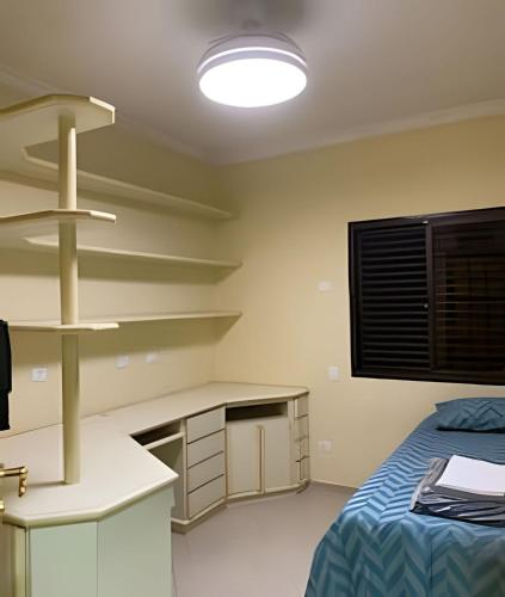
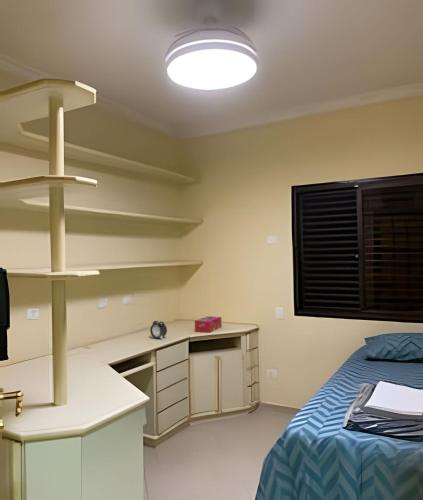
+ alarm clock (158, 329)
+ tissue box (208, 324)
